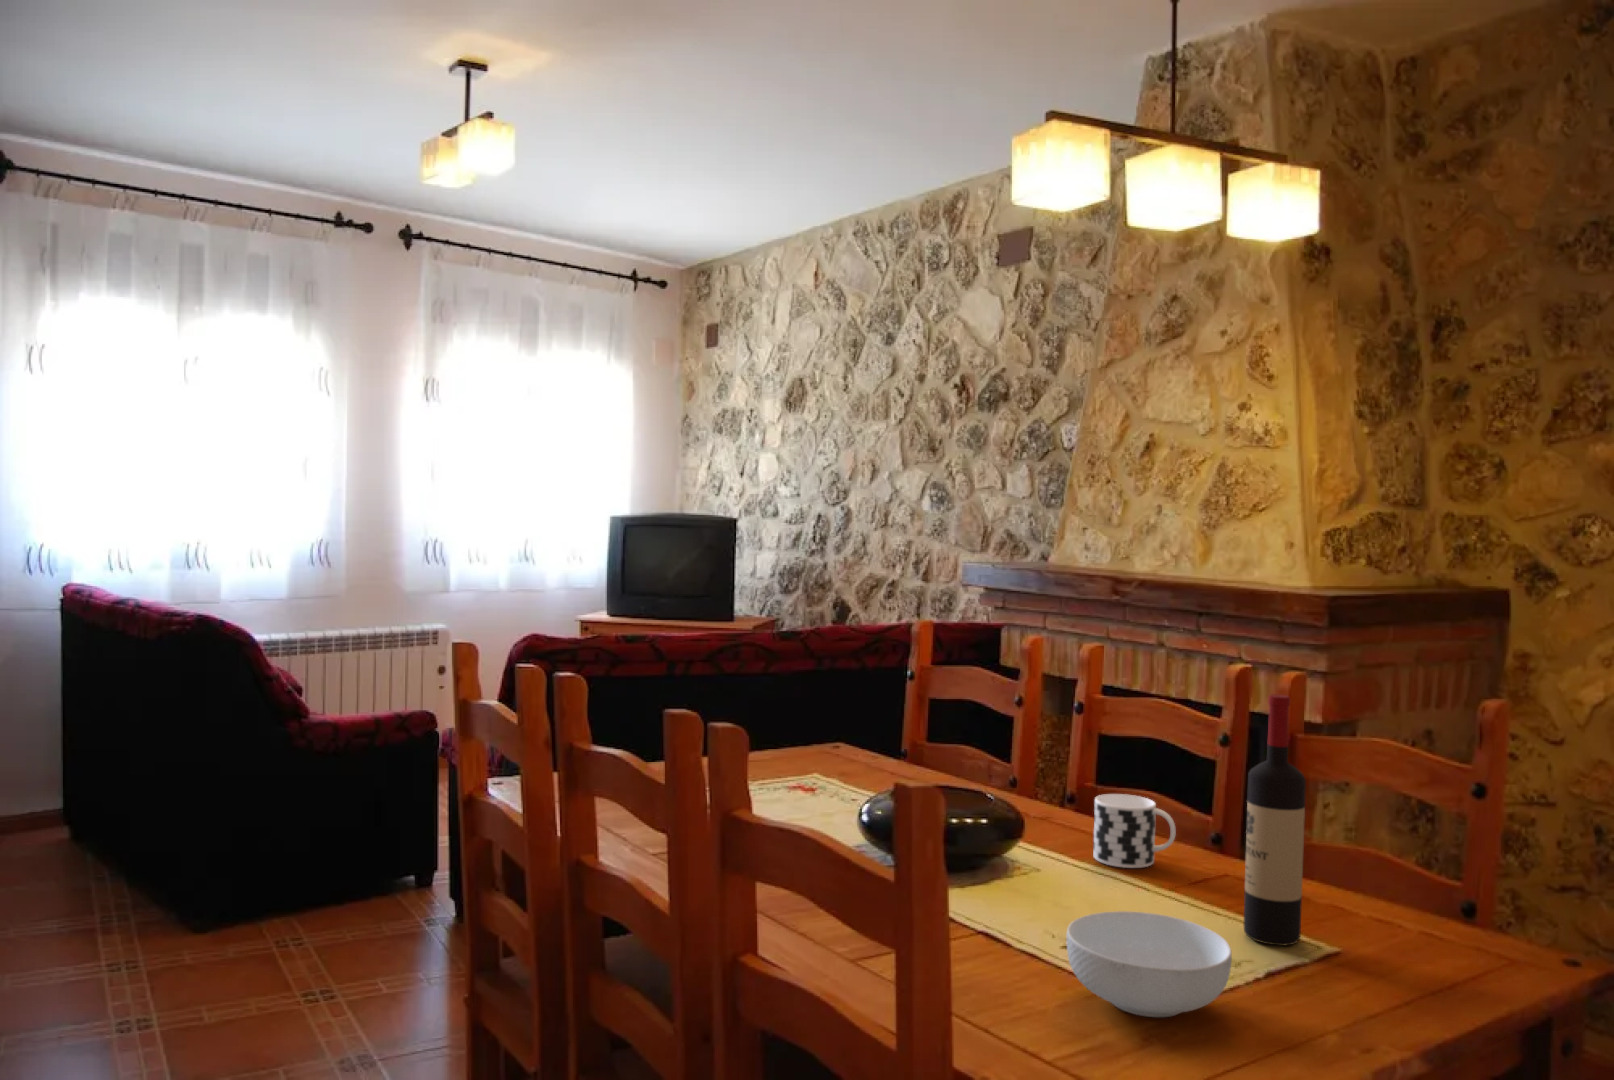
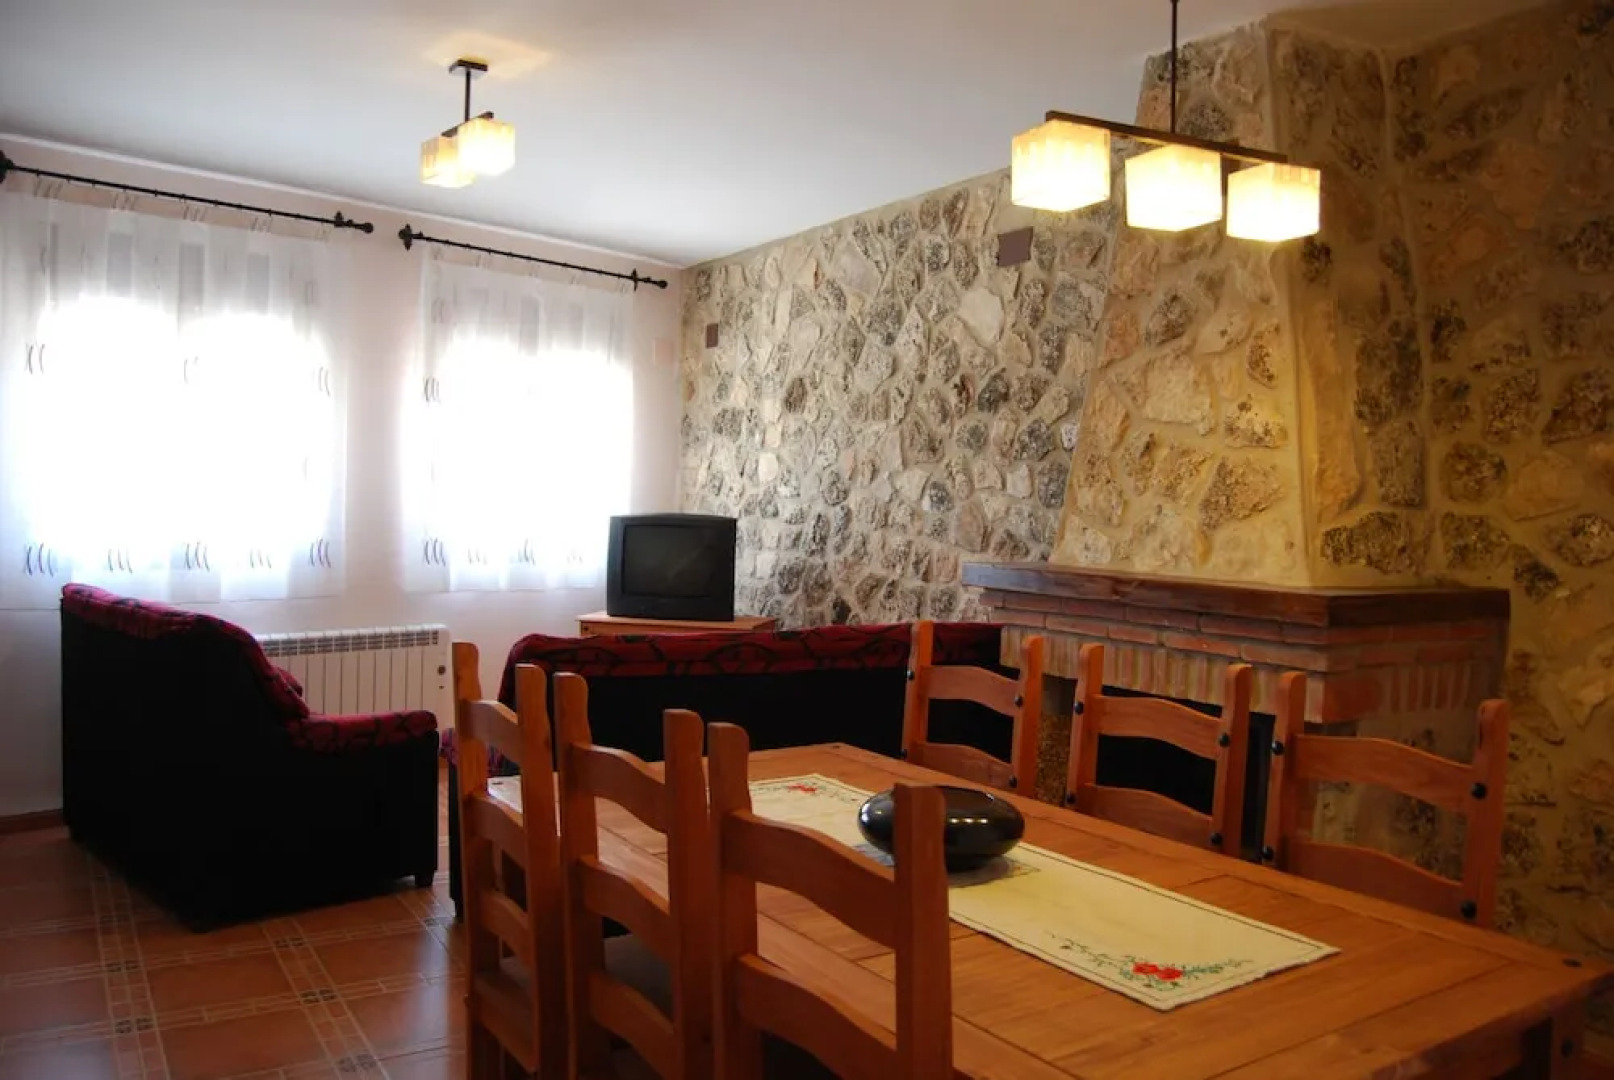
- cereal bowl (1146, 969)
- wine bottle (1275, 816)
- cup (1134, 830)
